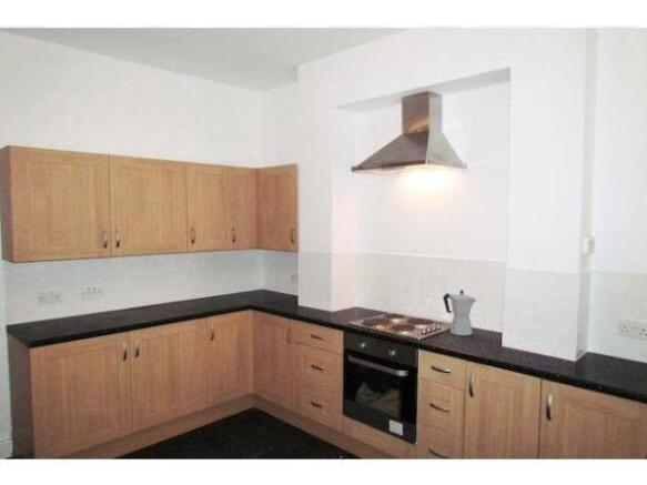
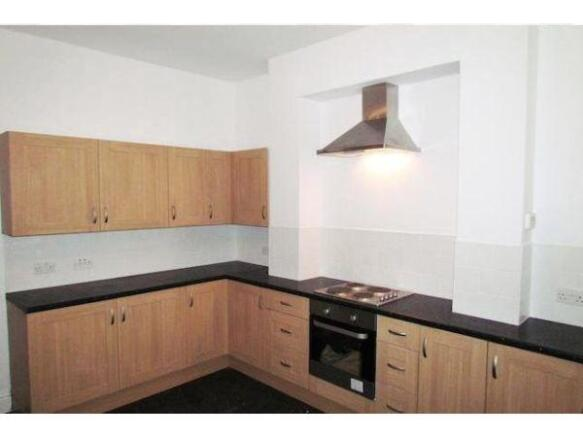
- moka pot (458, 311)
